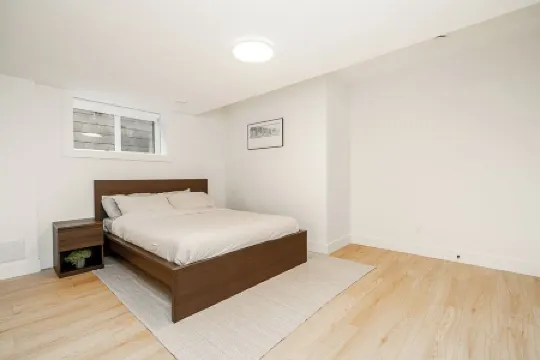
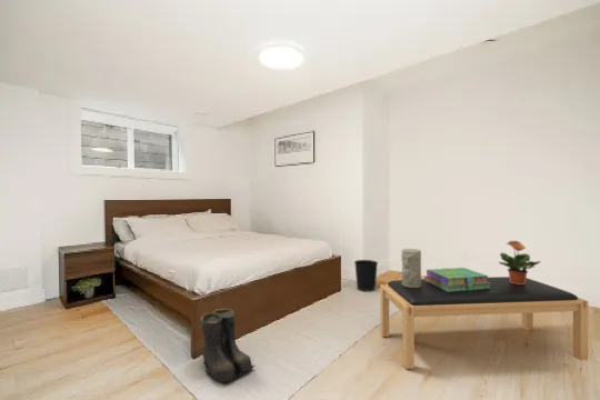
+ potted plant (516, 261)
+ boots (224, 342)
+ stack of books (456, 278)
+ decorative vase (410, 267)
+ wastebasket (366, 274)
+ bench (474, 313)
